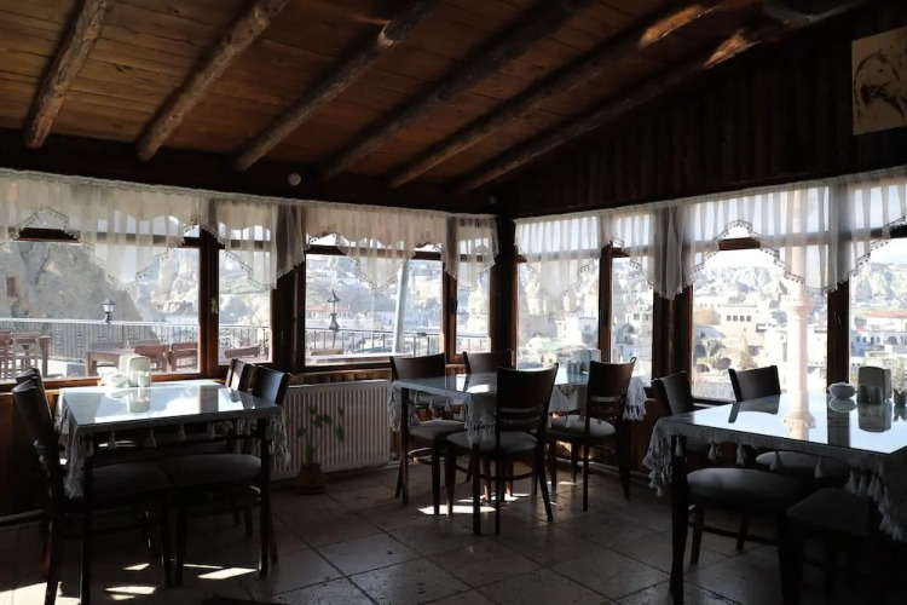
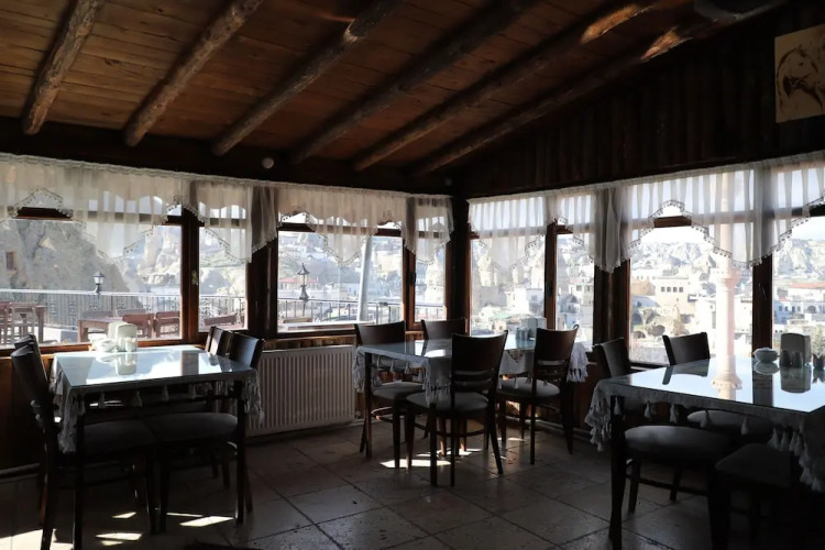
- house plant (316, 449)
